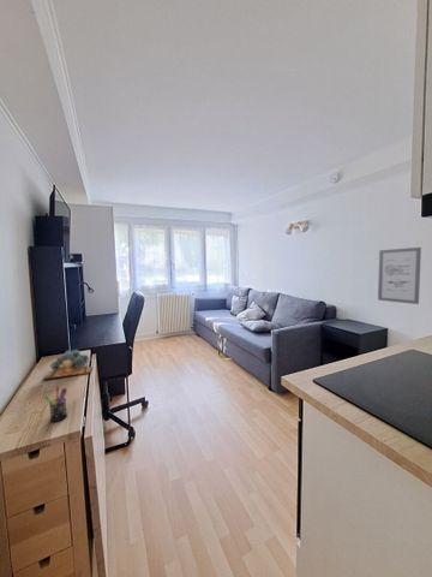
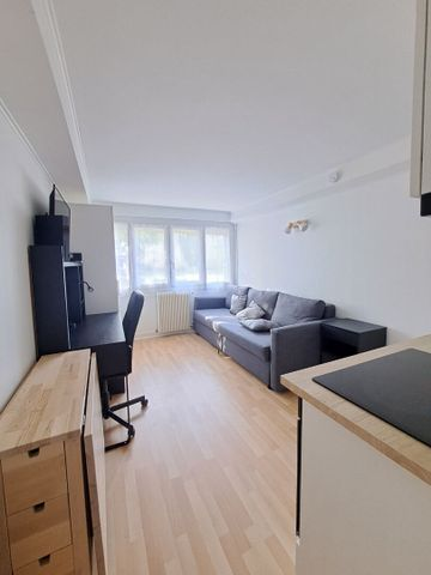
- pen holder (55, 403)
- wall art (397, 275)
- succulent plant (70, 361)
